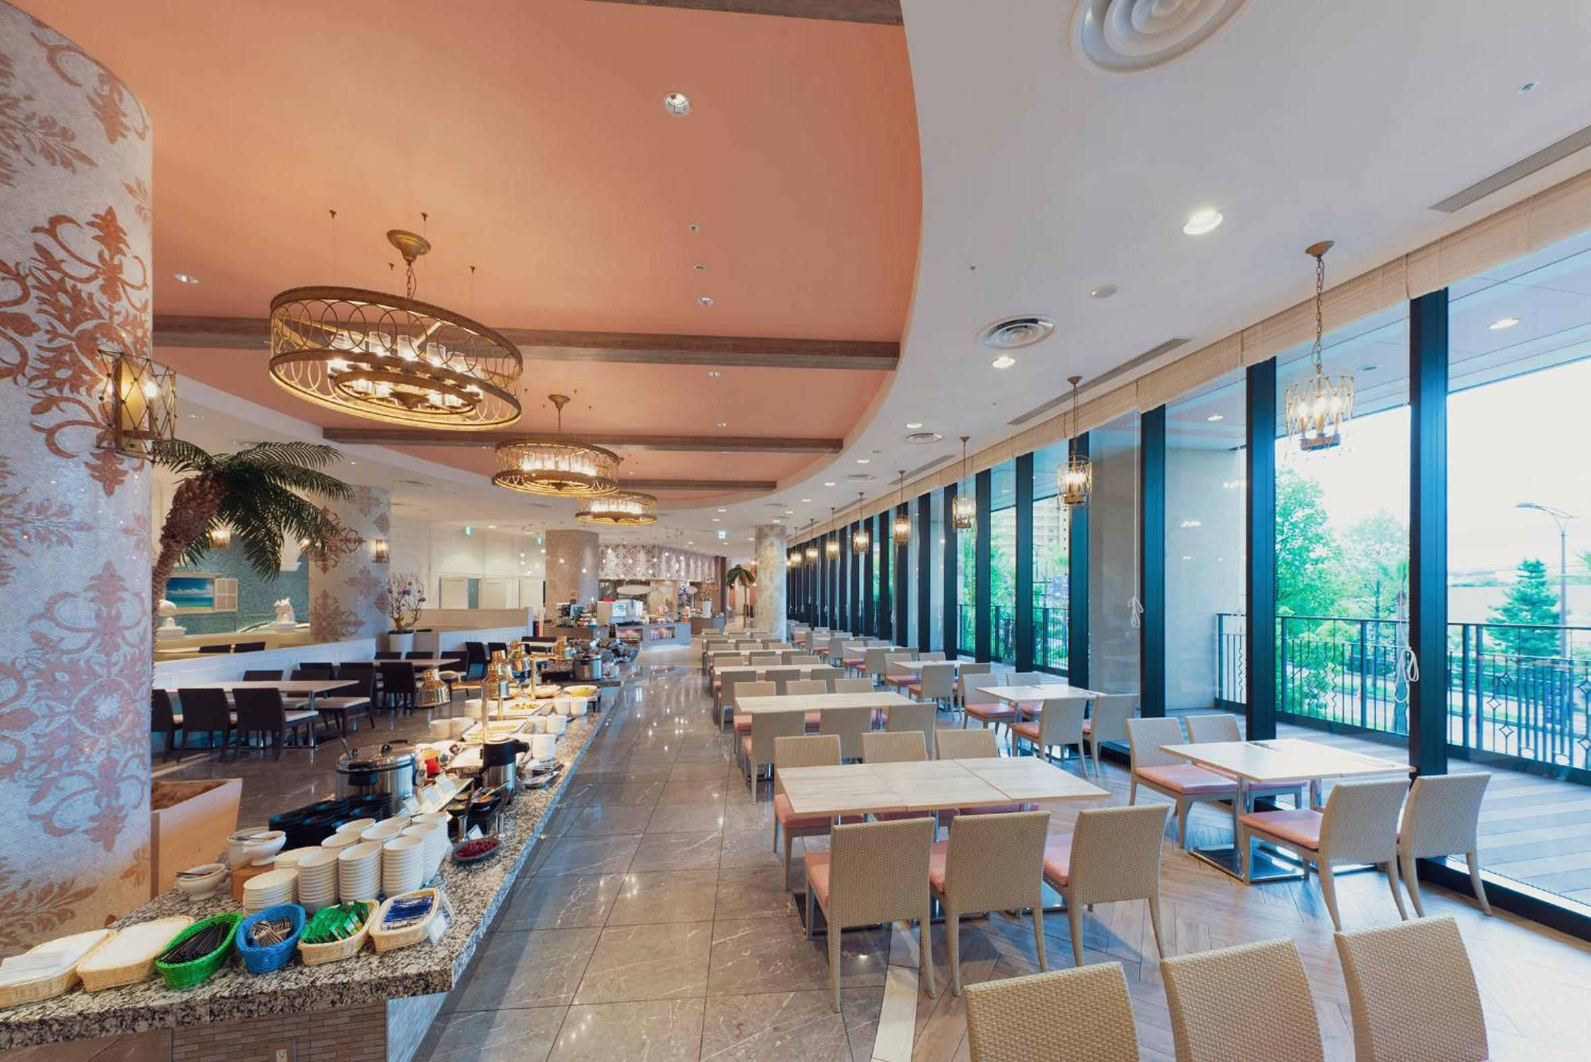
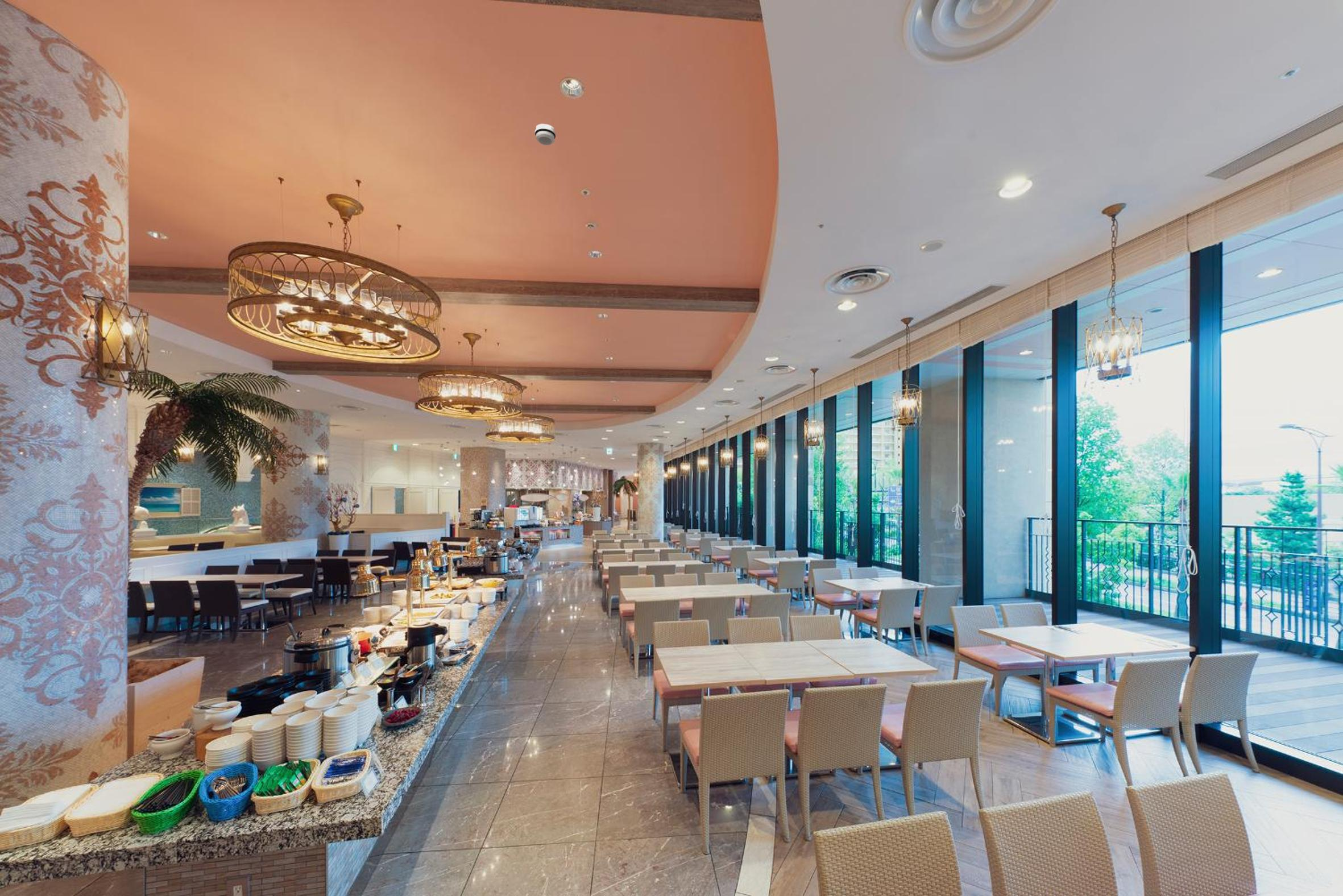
+ smoke detector (545, 135)
